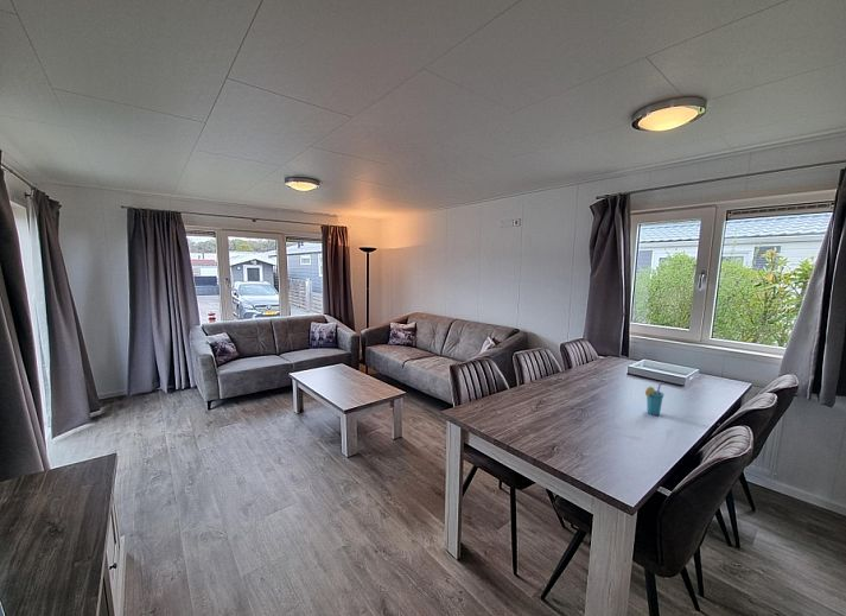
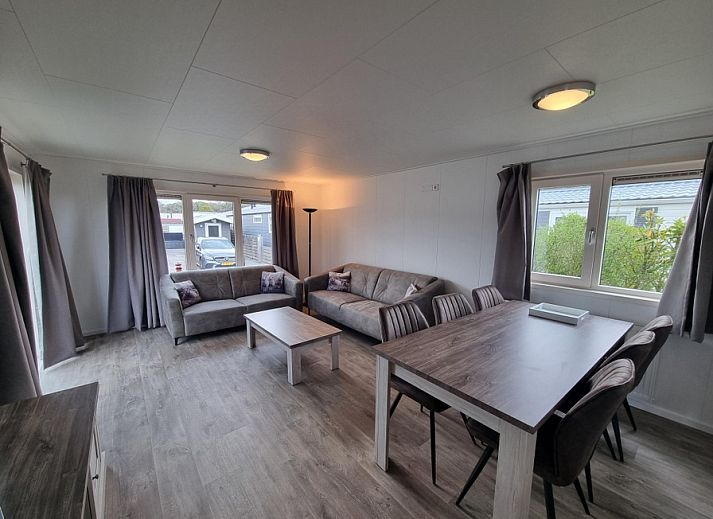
- cup (655, 398)
